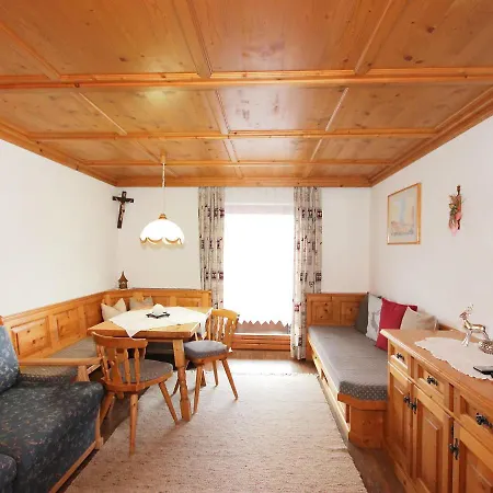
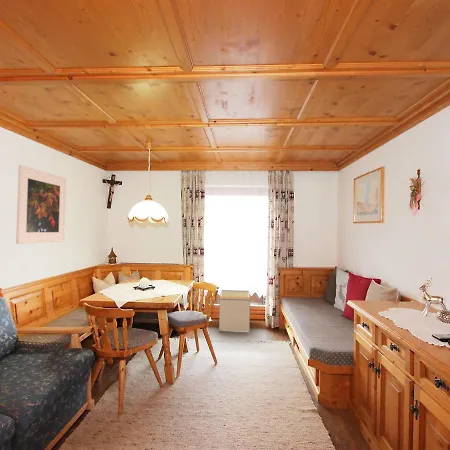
+ storage bin (234, 309)
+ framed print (44, 207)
